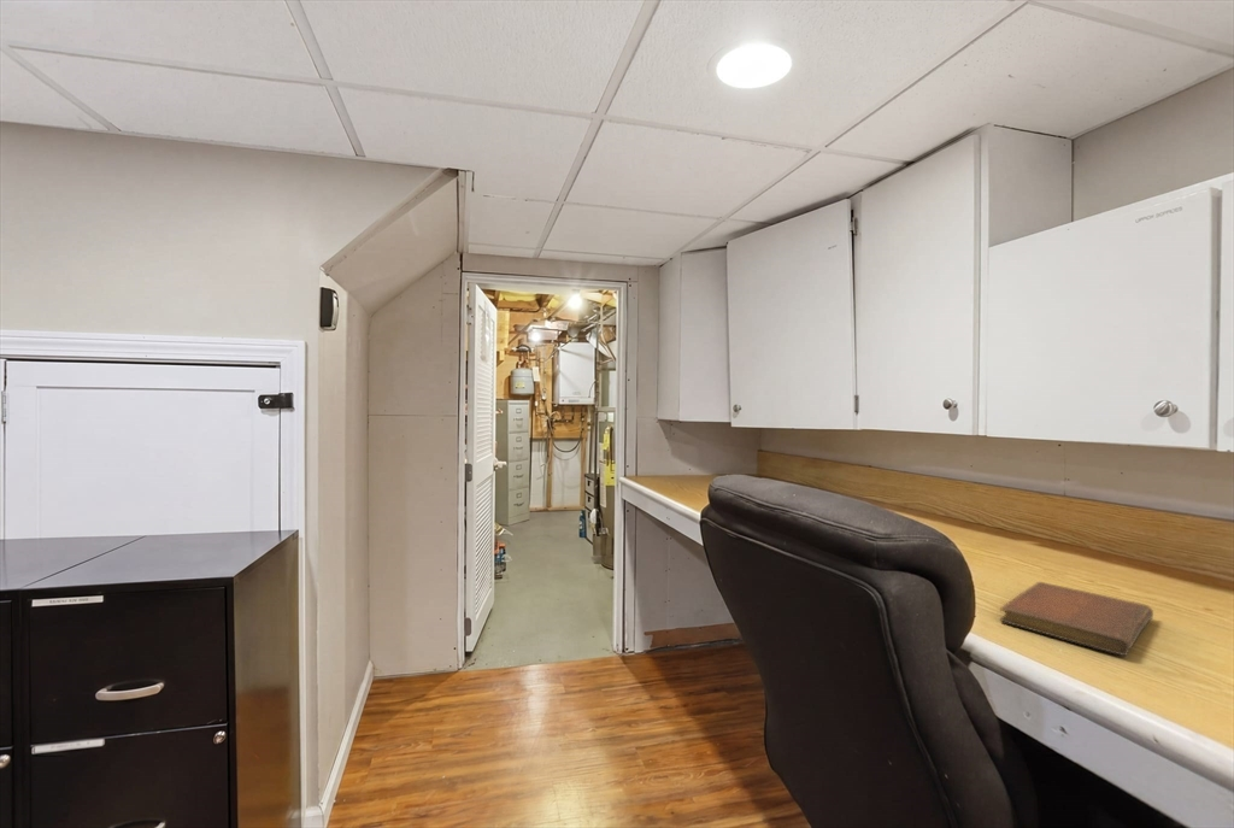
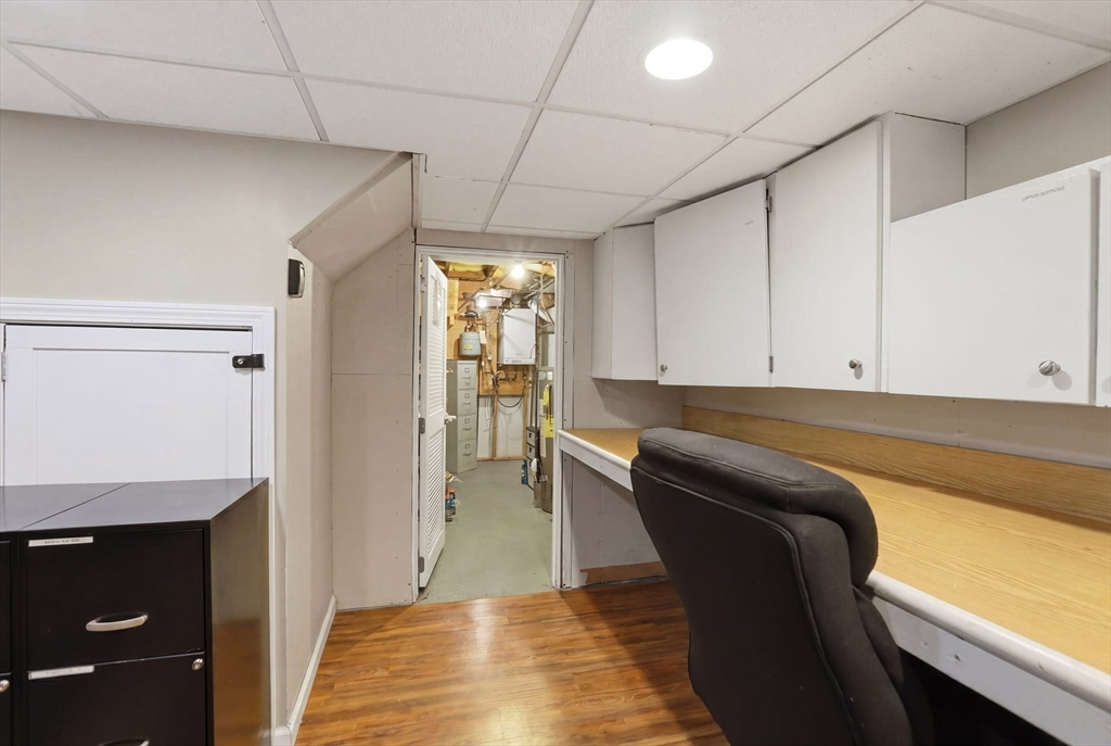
- notebook (1076, 613)
